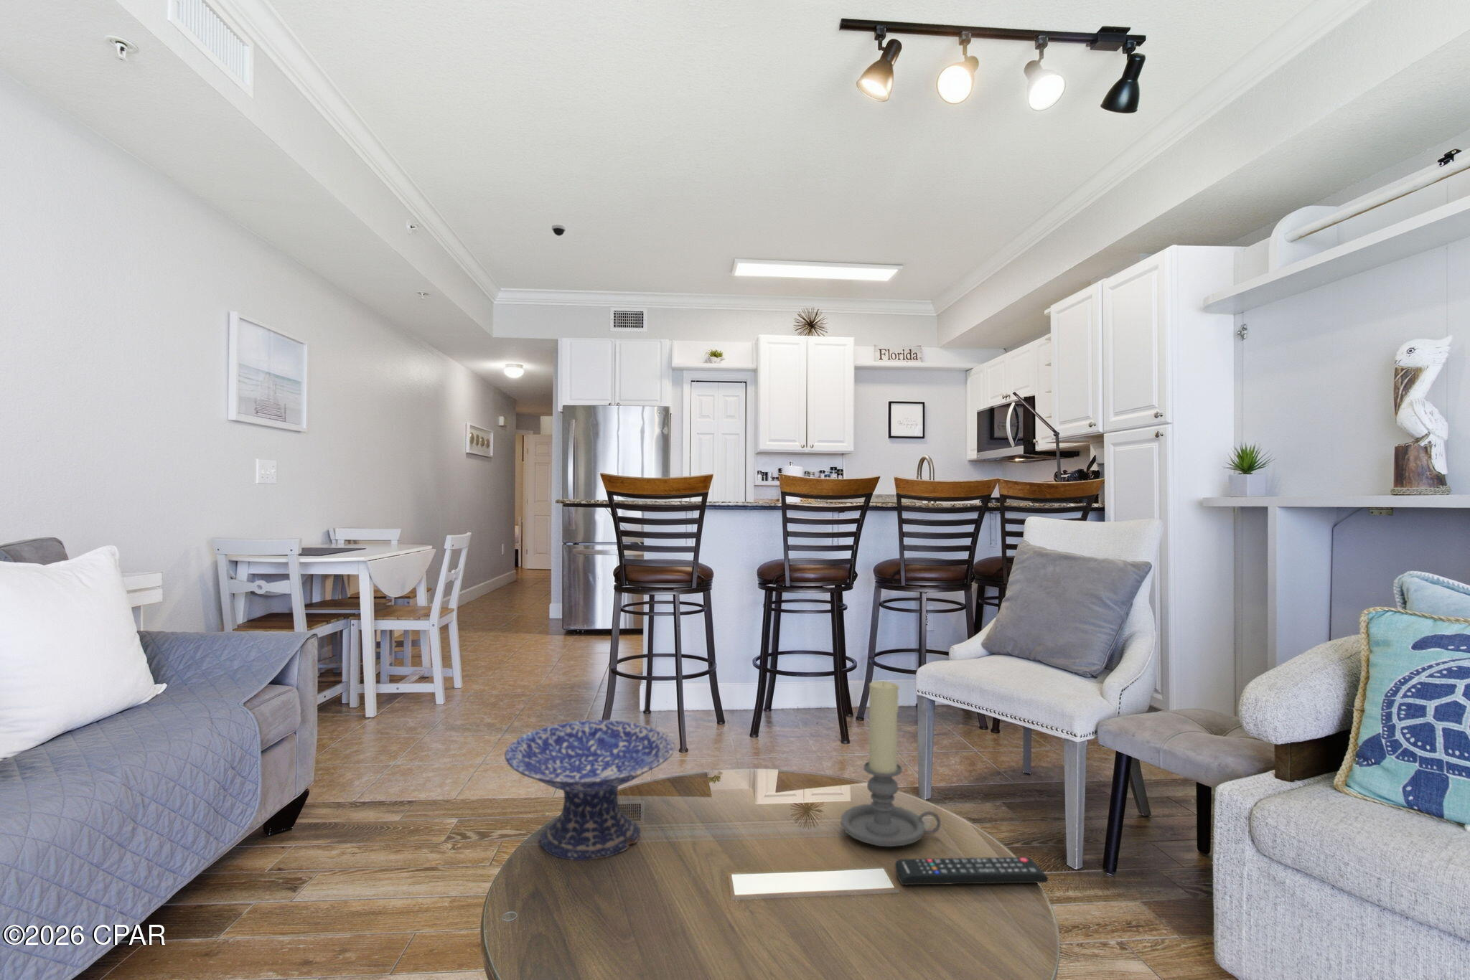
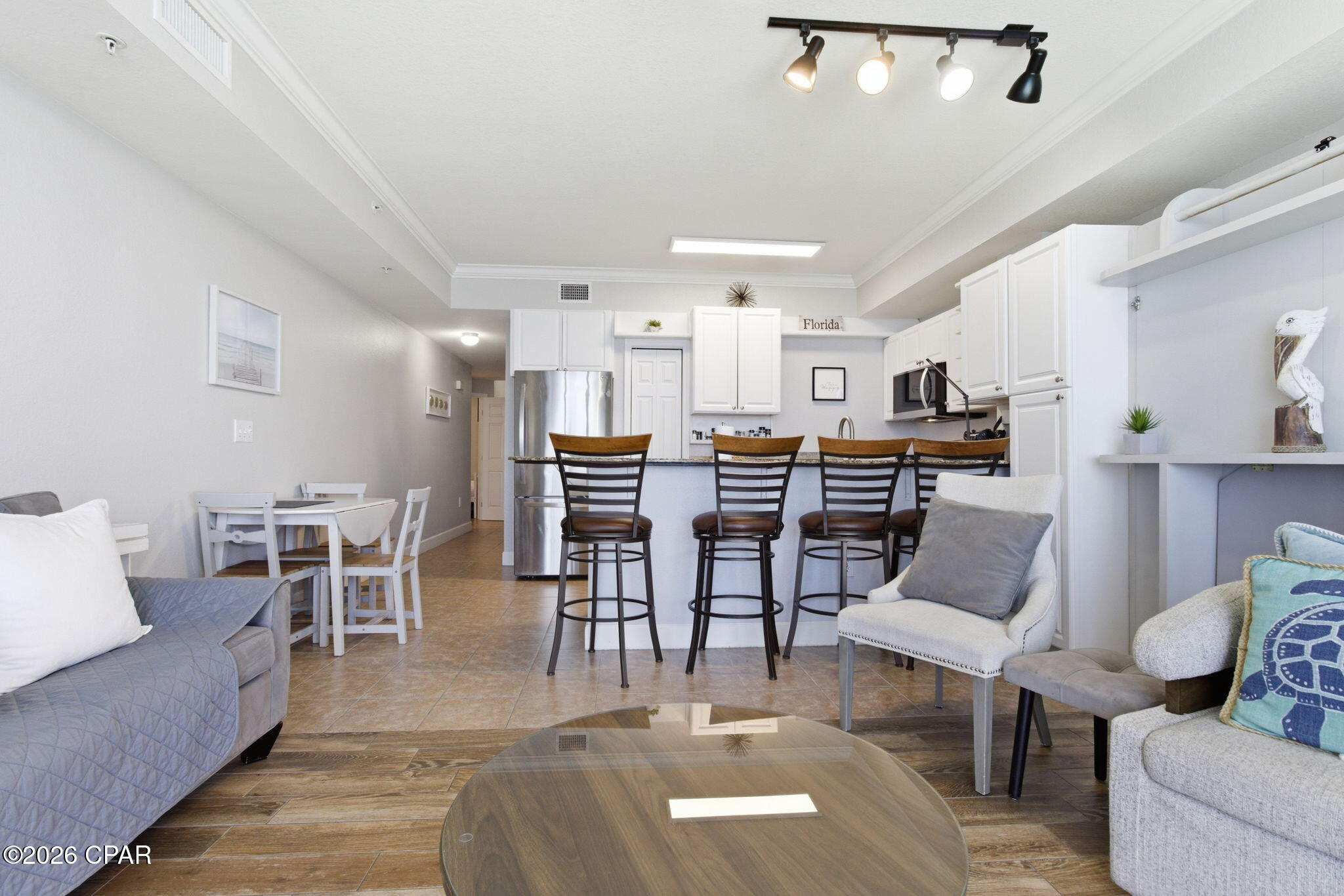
- candle holder (890, 758)
- decorative bowl (591, 791)
- dome security camera (559, 231)
- remote control (970, 873)
